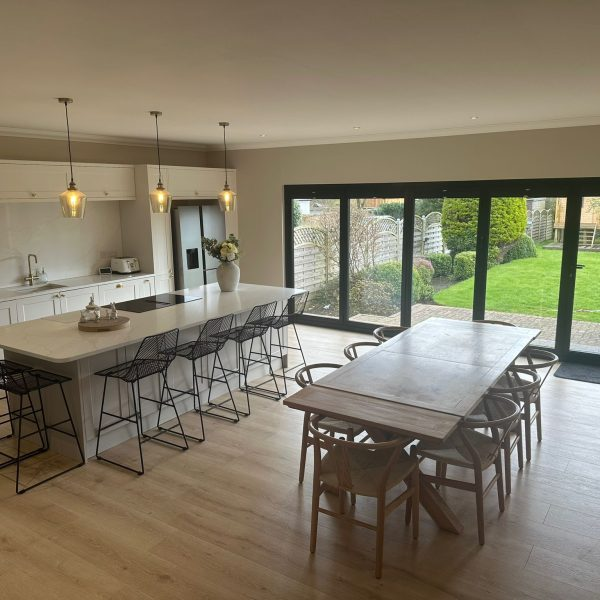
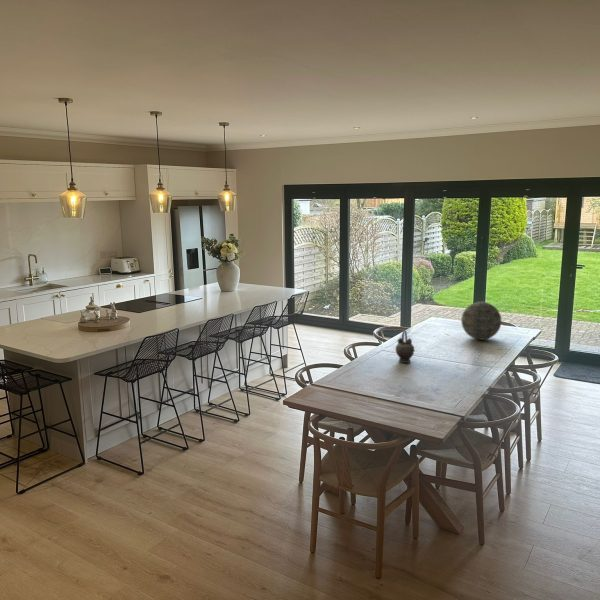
+ teapot (405, 345)
+ decorative orb (481, 320)
